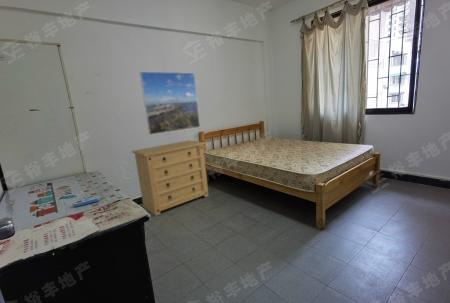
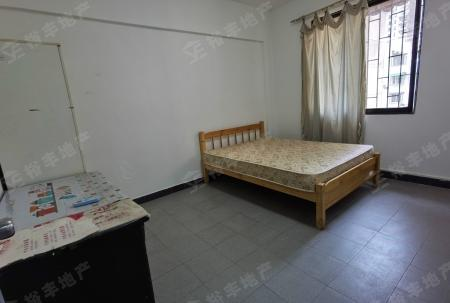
- dresser (173, 174)
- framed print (172, 102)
